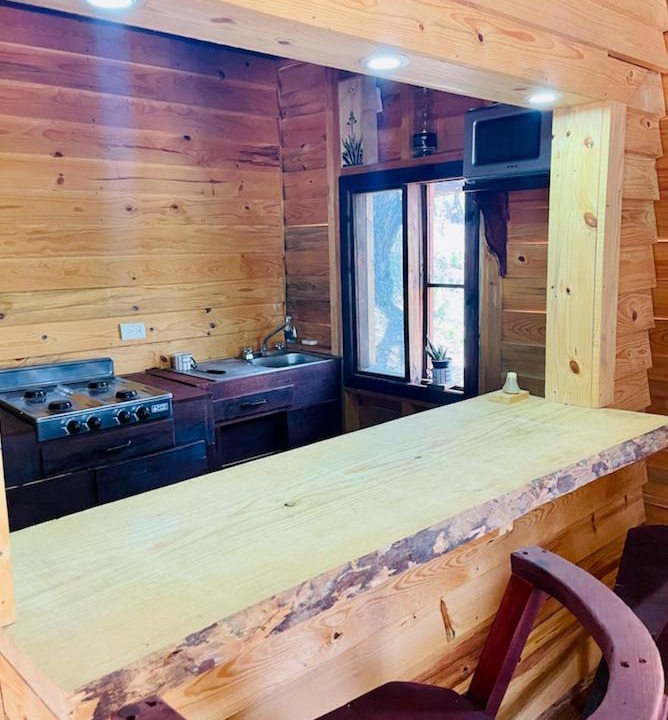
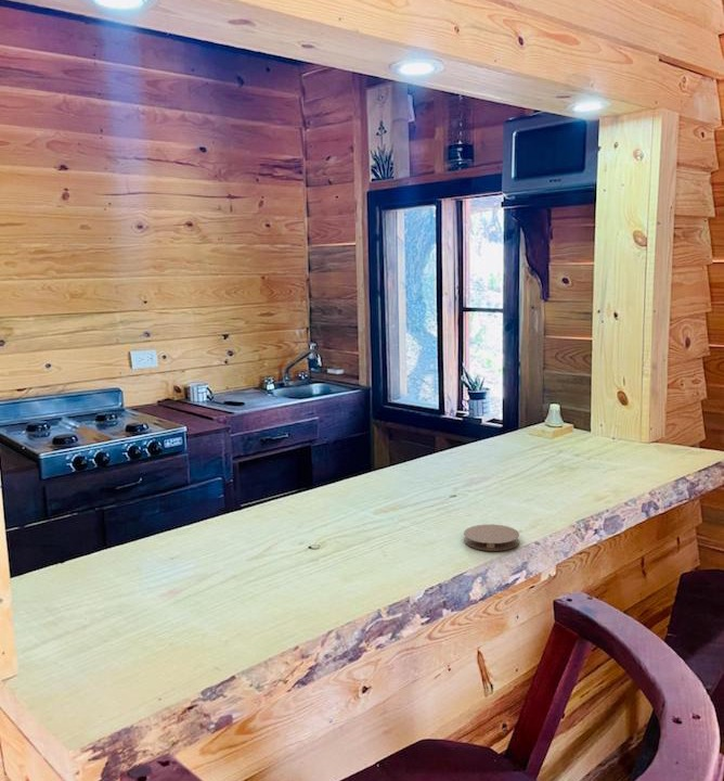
+ coaster (491, 537)
